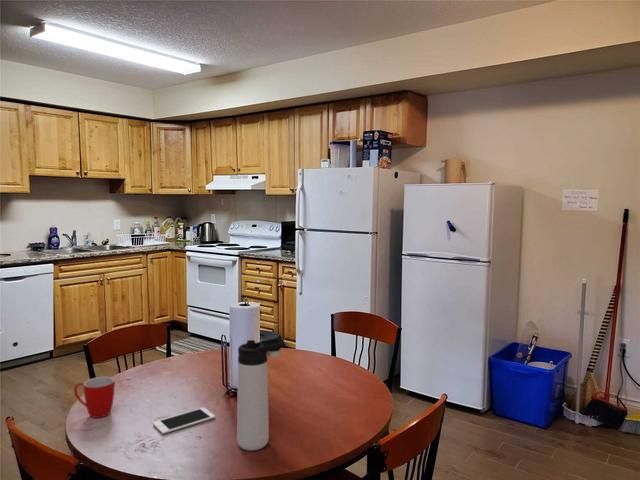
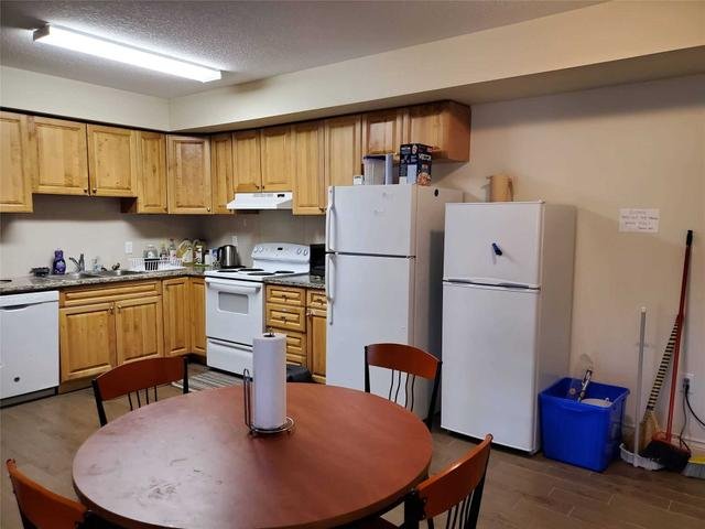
- cell phone (184, 420)
- thermos bottle (260, 392)
- mug (93, 397)
